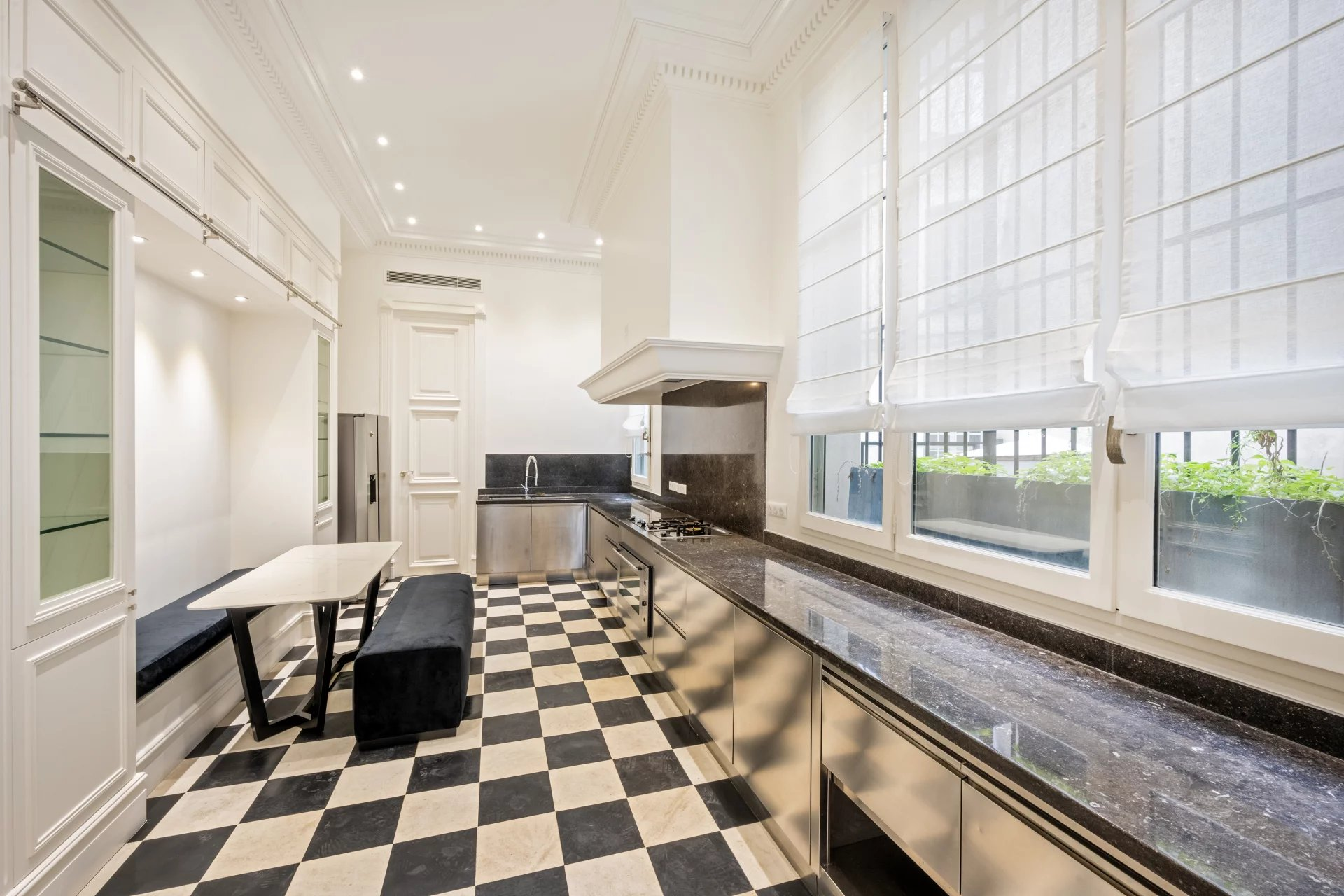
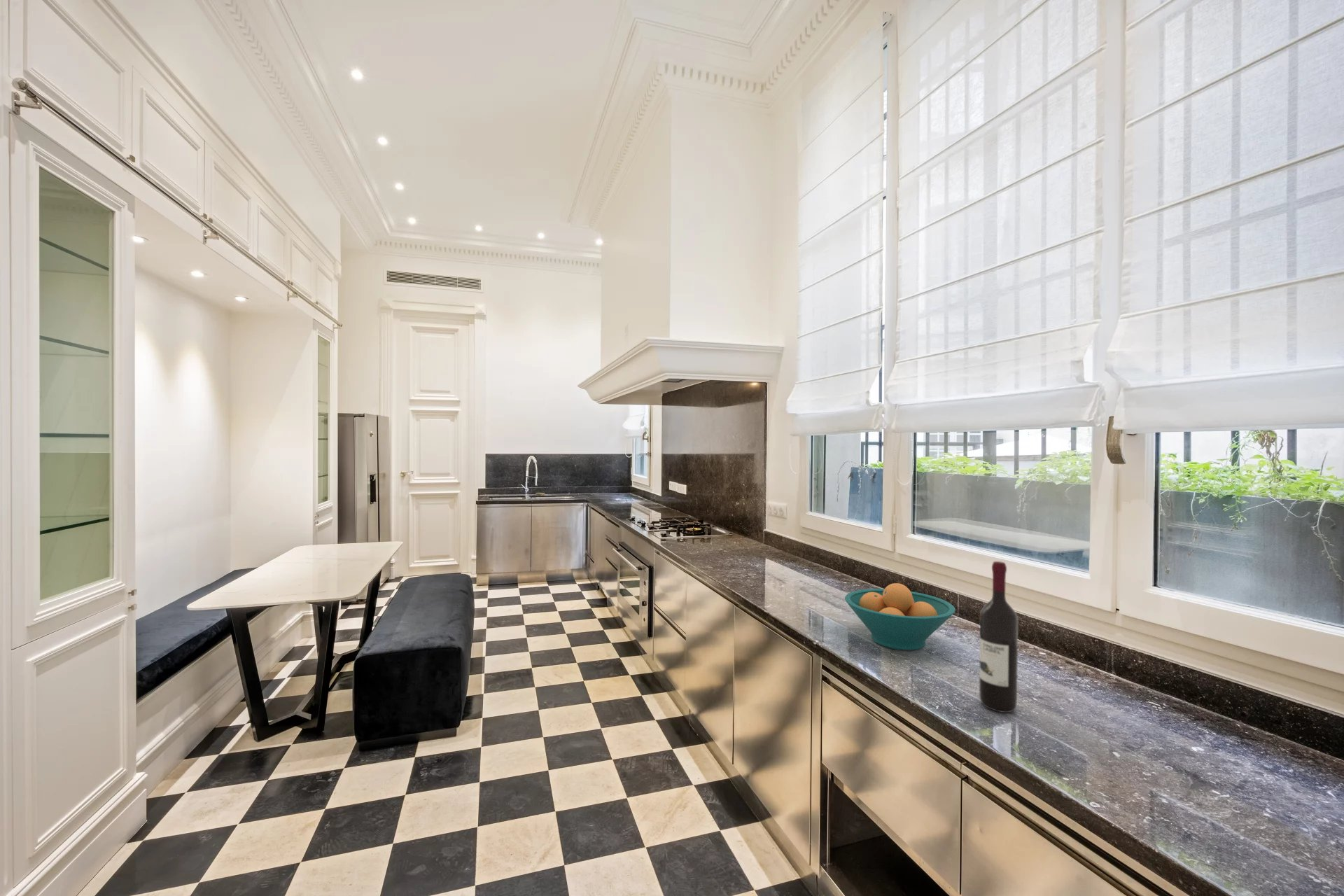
+ fruit bowl (897, 612)
+ wine bottle (998, 634)
